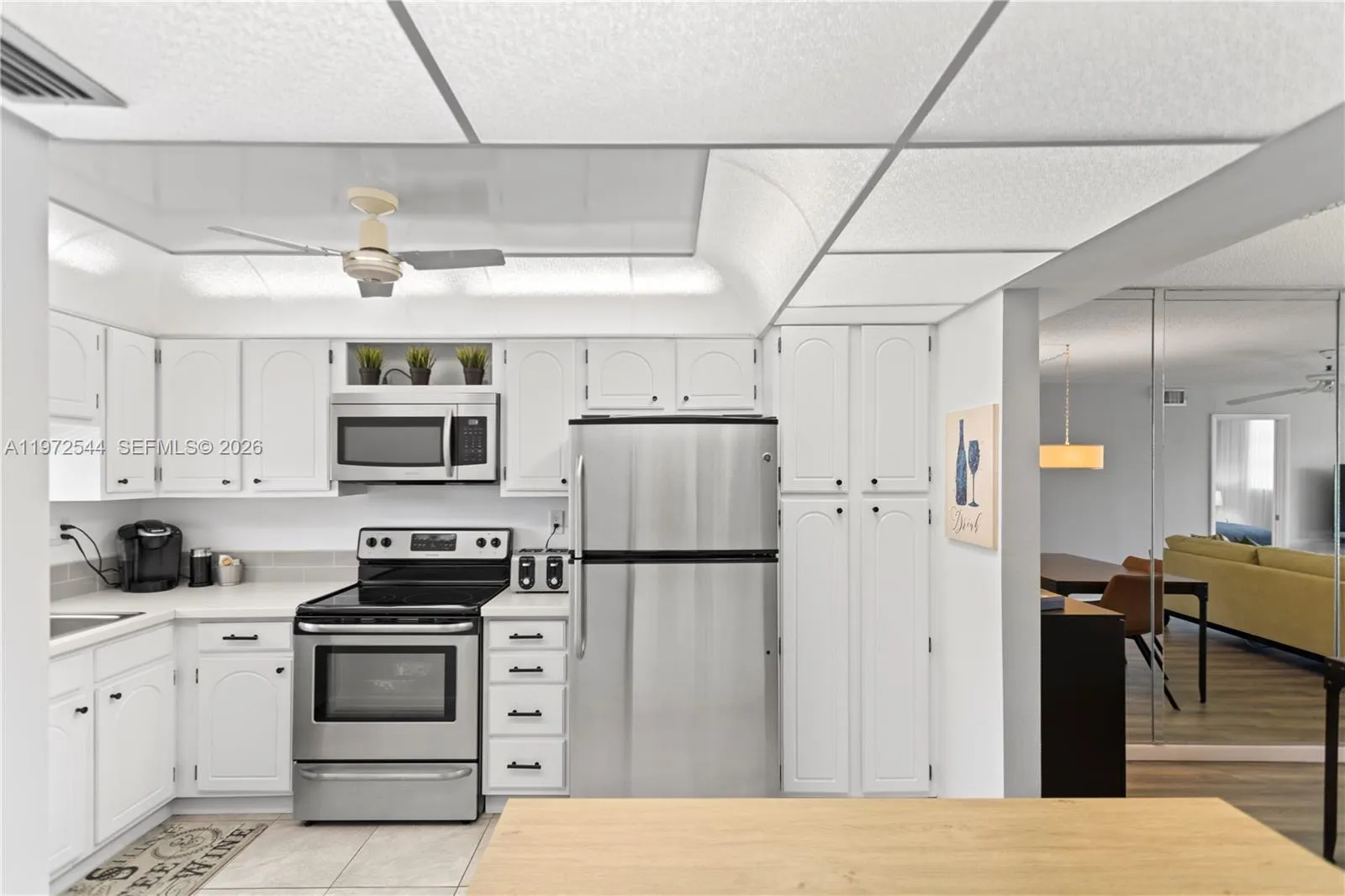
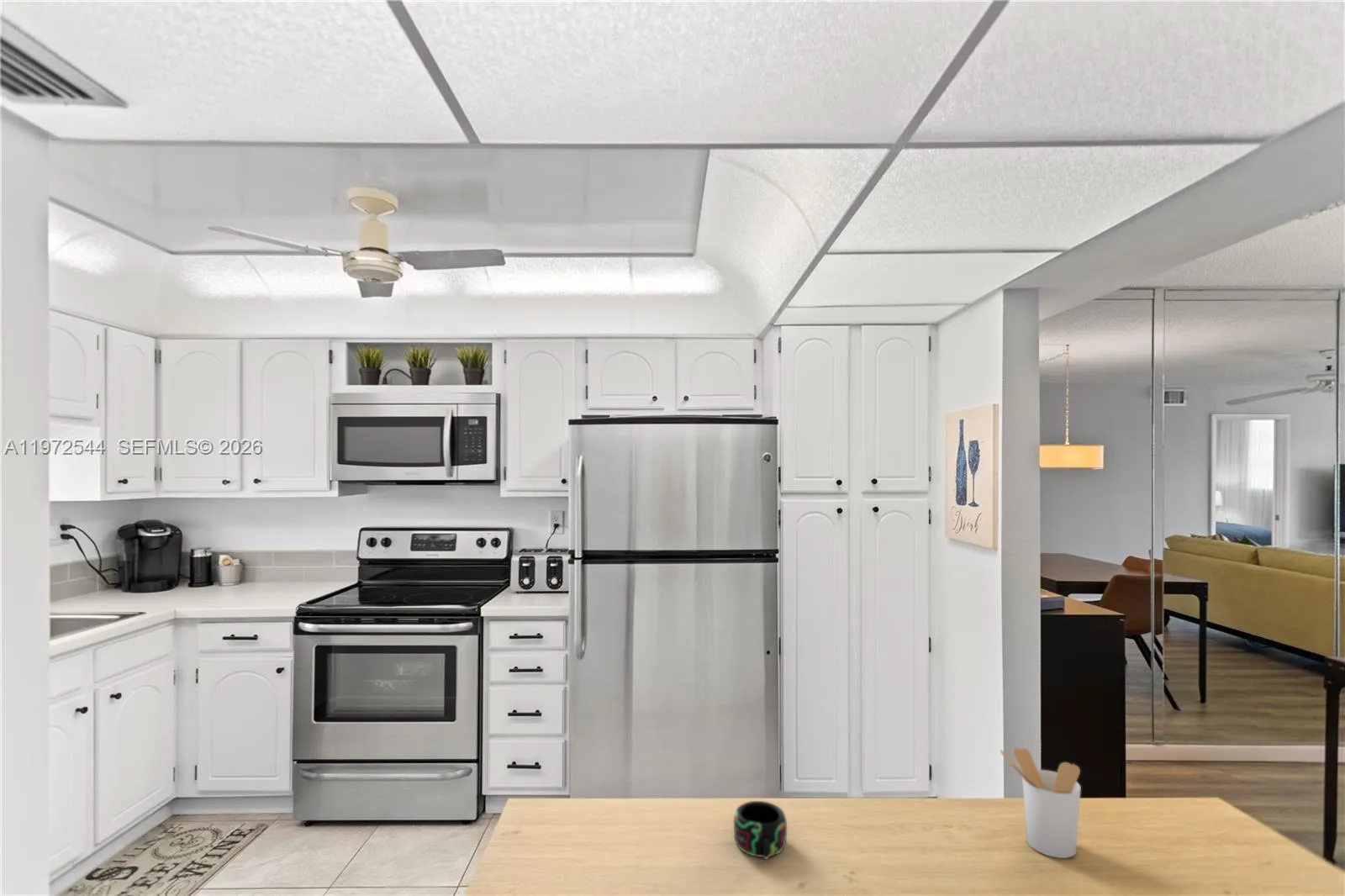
+ utensil holder (1038, 798)
+ mug (761, 830)
